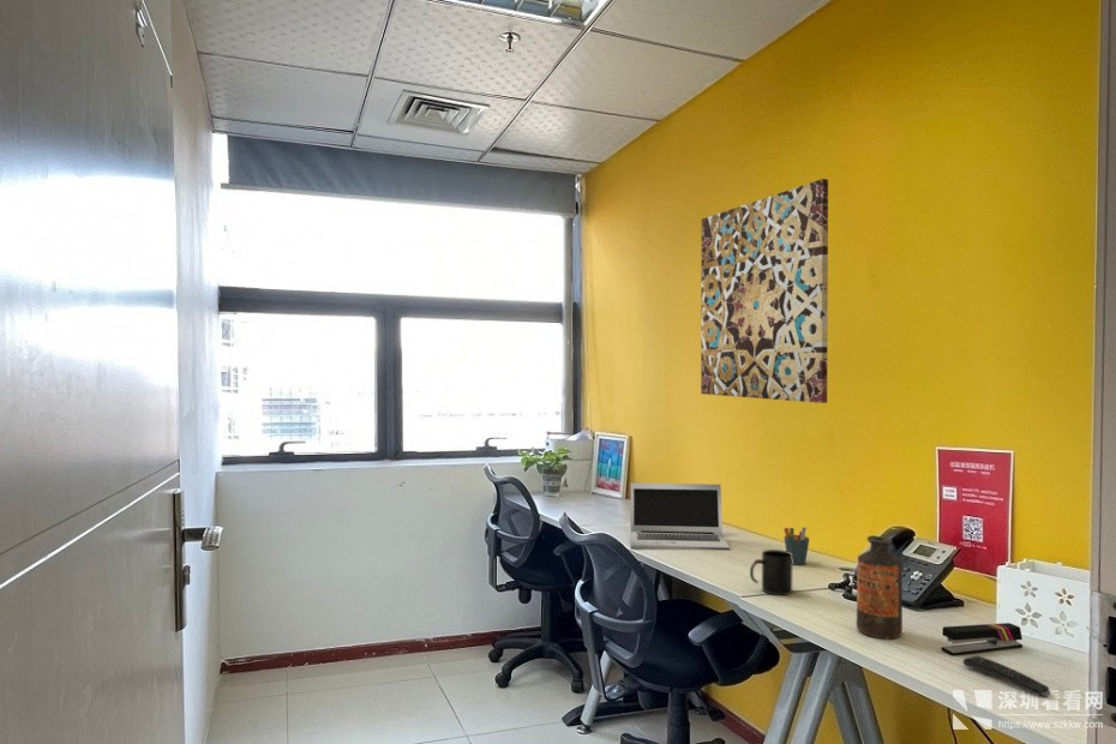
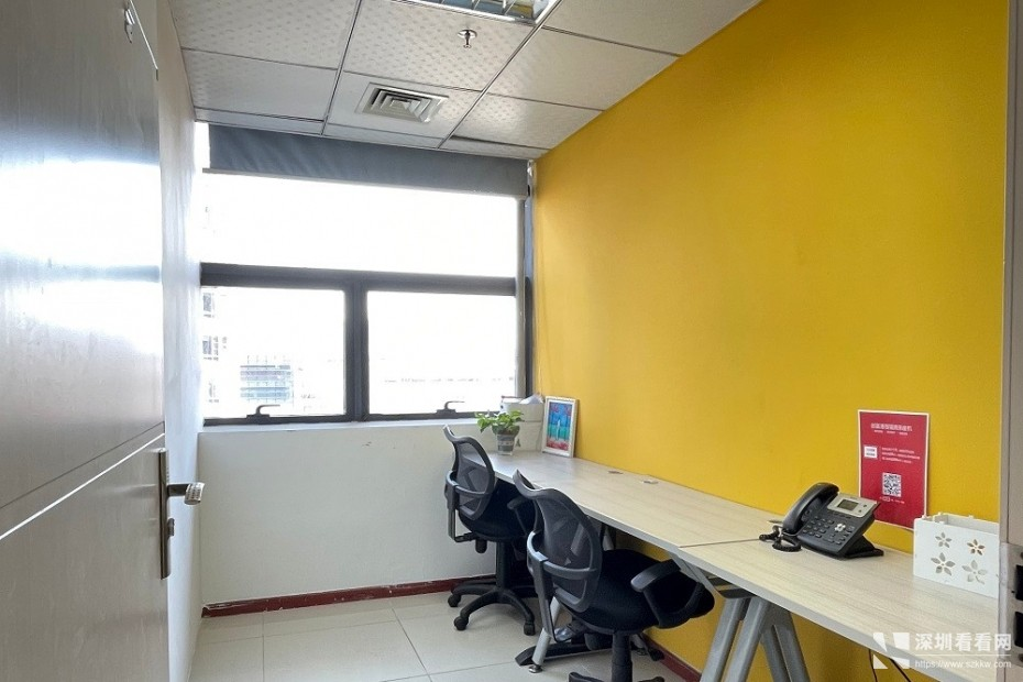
- laptop (677, 515)
- wall art (757, 299)
- bottle (878, 584)
- stapler (982, 636)
- pen holder (796, 542)
- remote control (1007, 674)
- mug (770, 571)
